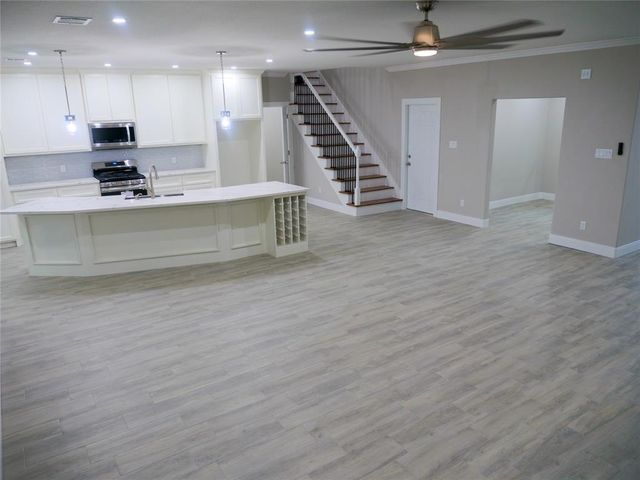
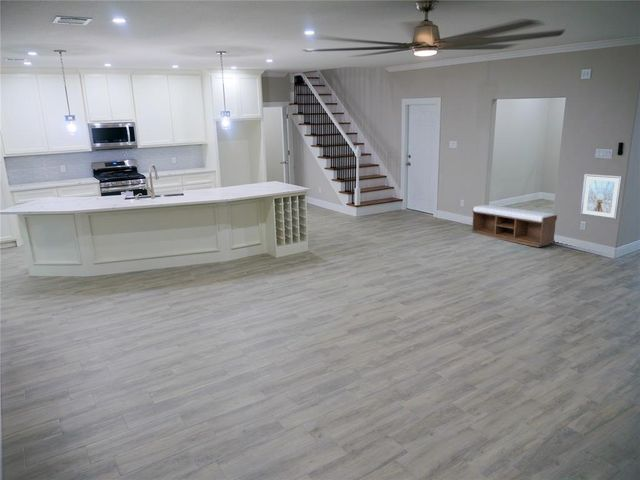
+ picture frame (600, 196)
+ bench (511, 224)
